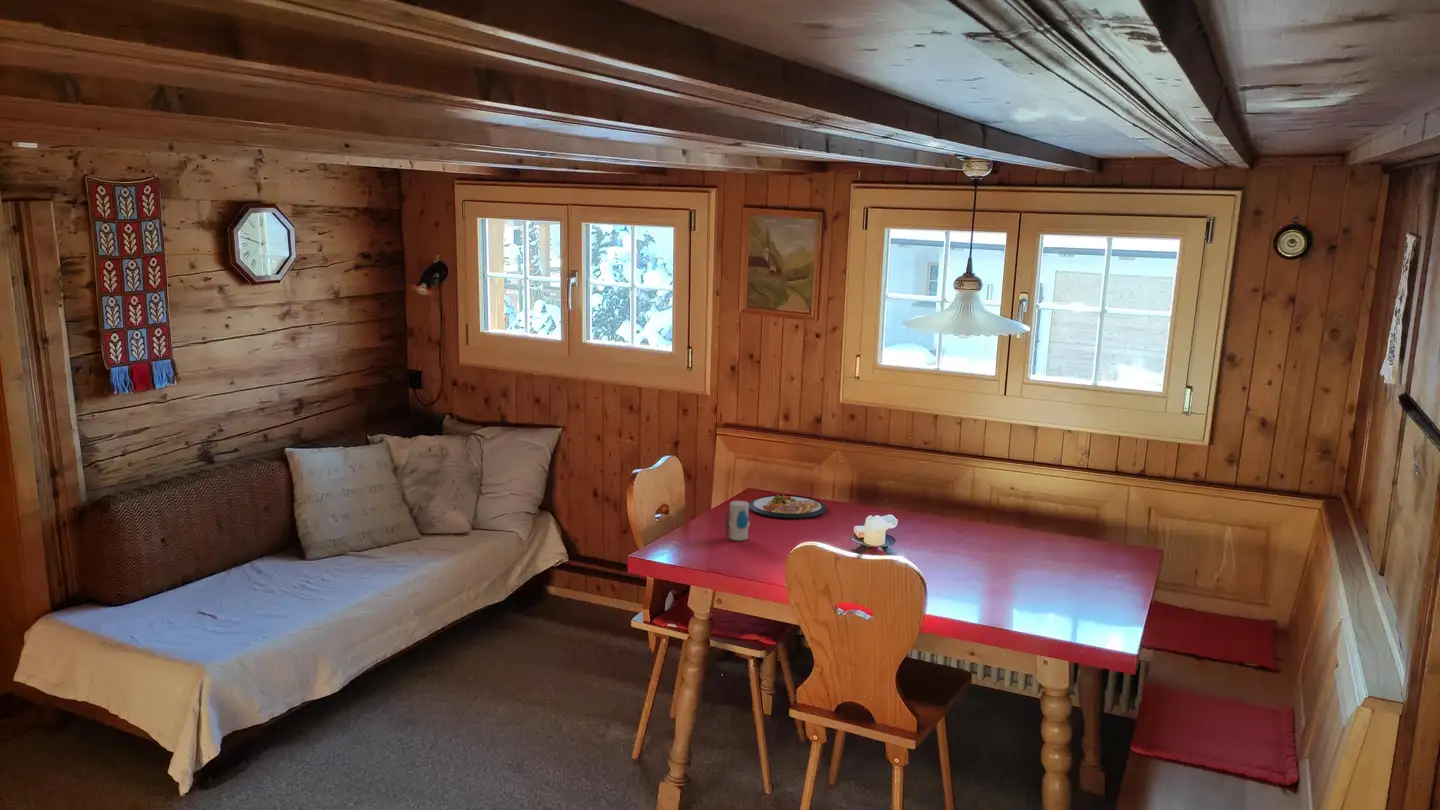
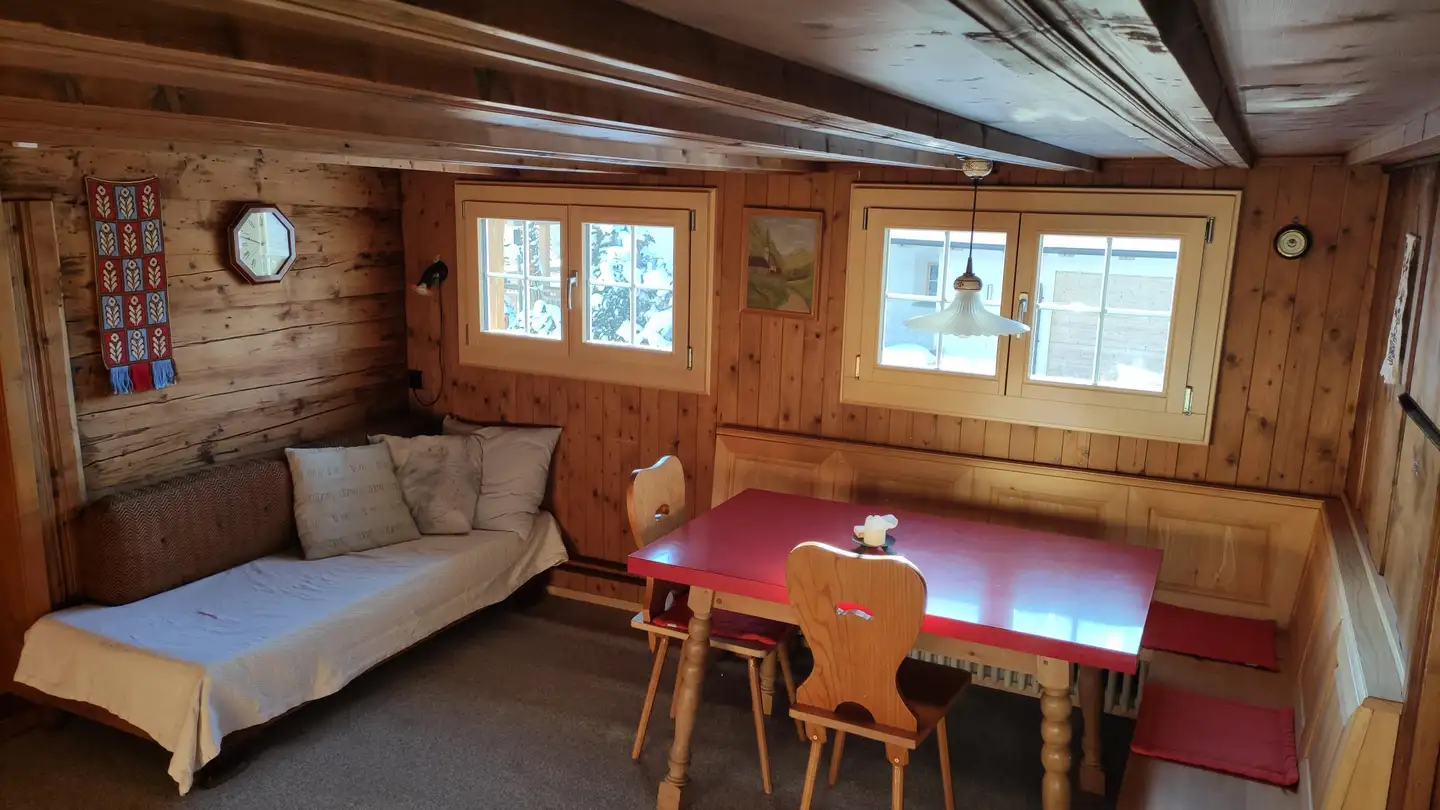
- dish (787, 504)
- toy (739, 521)
